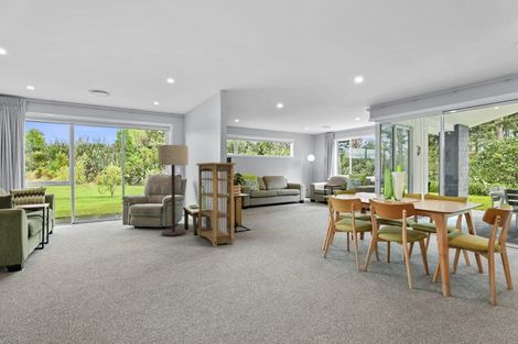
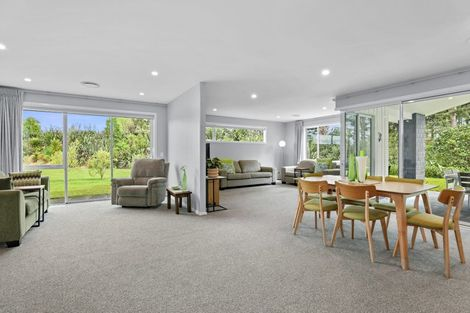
- floor lamp (173, 189)
- bookshelf (215, 201)
